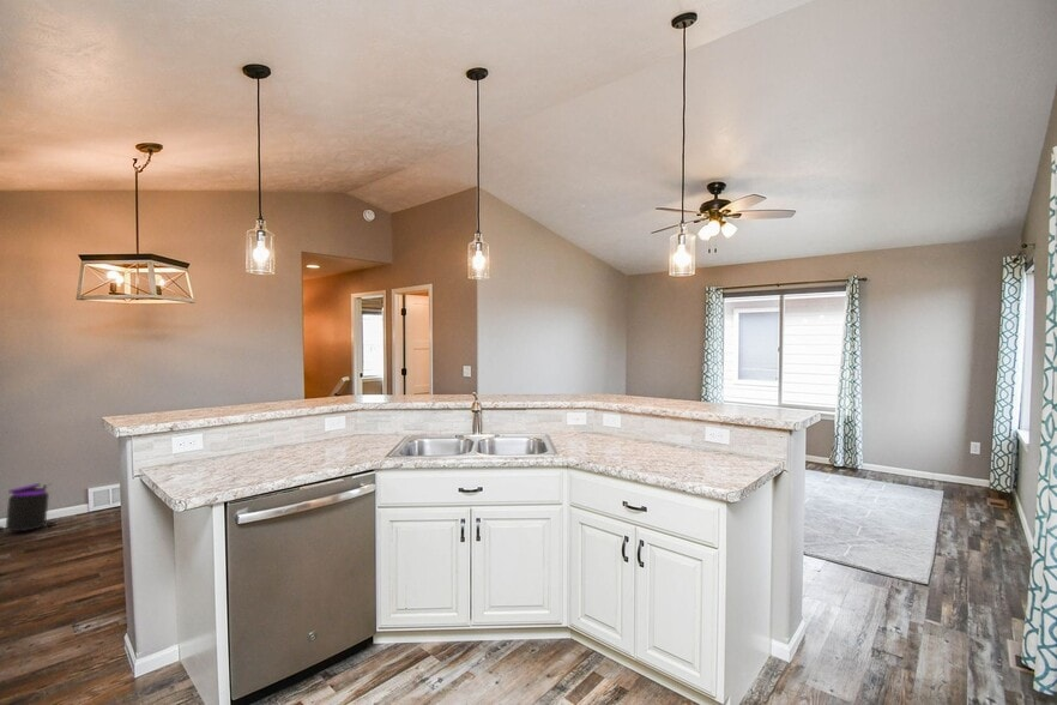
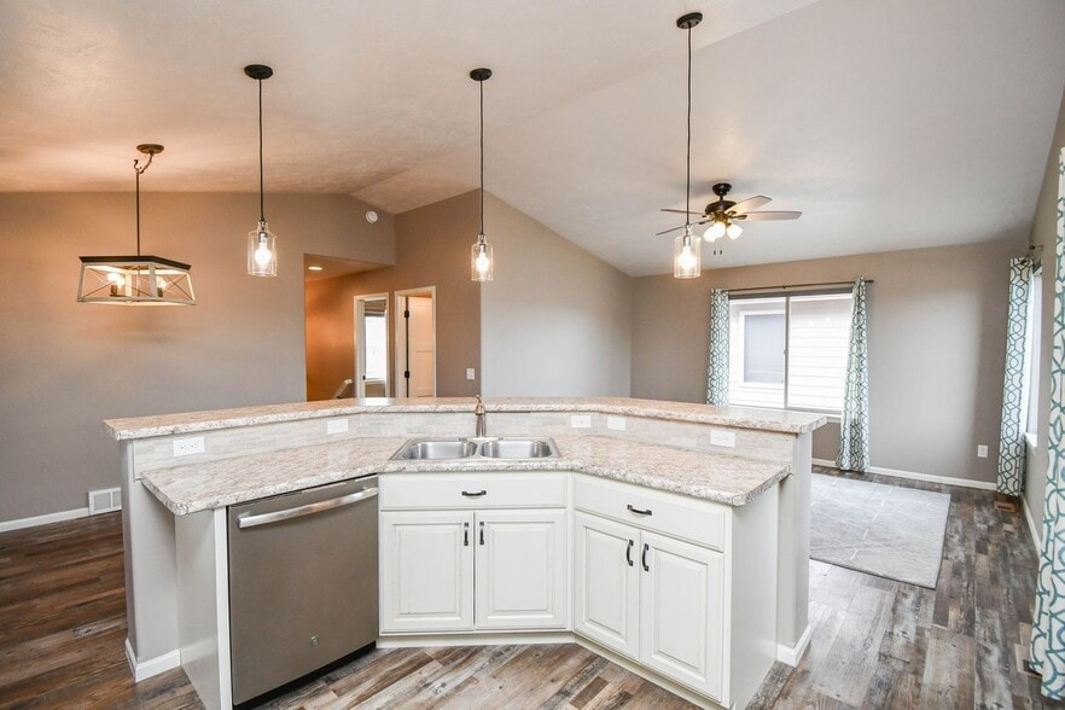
- trash can (24, 507)
